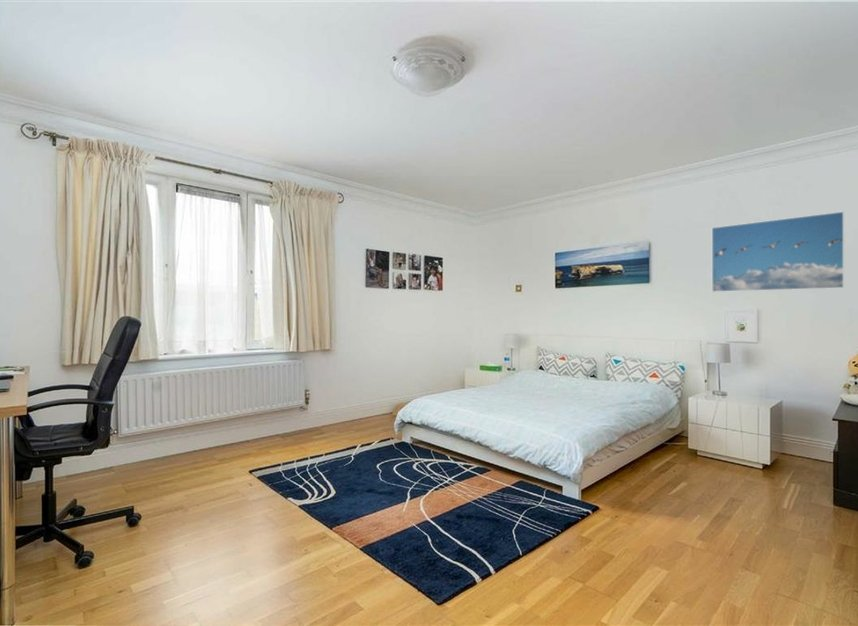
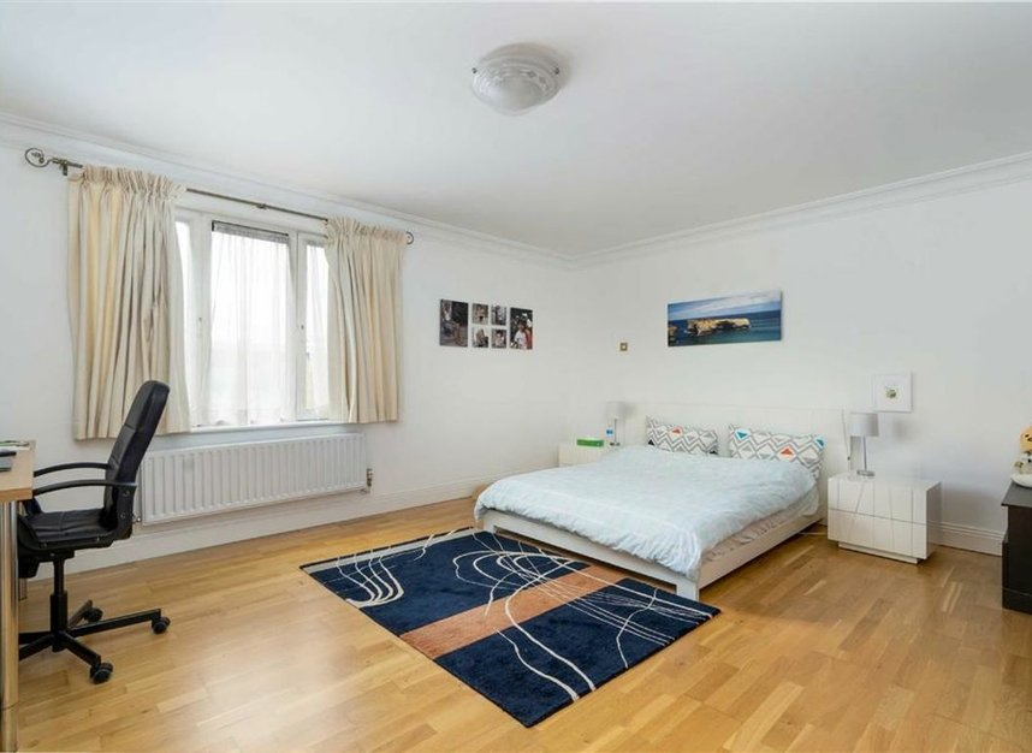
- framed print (772, 255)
